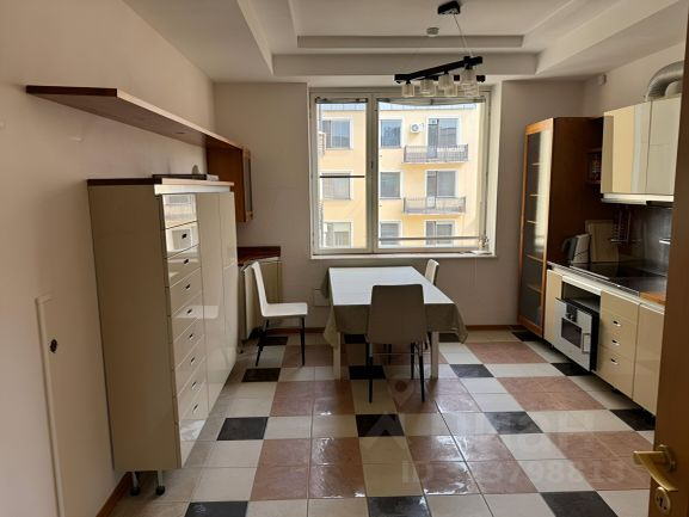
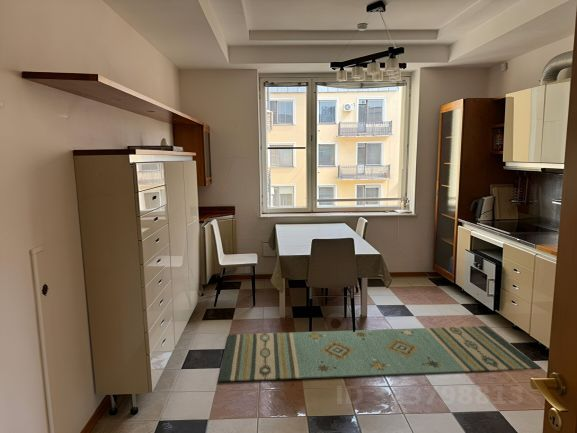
+ rug (370, 350)
